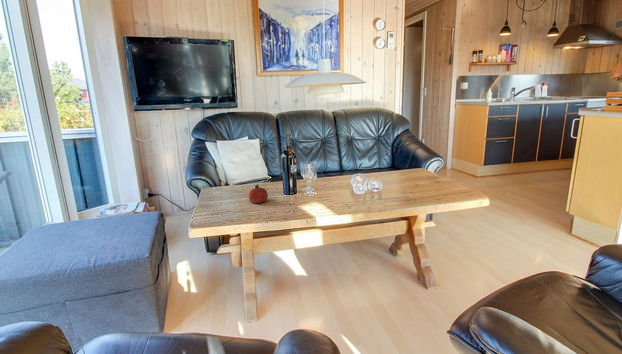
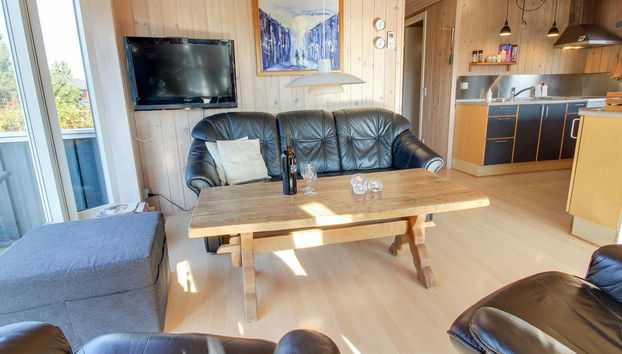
- fruit (257, 192)
